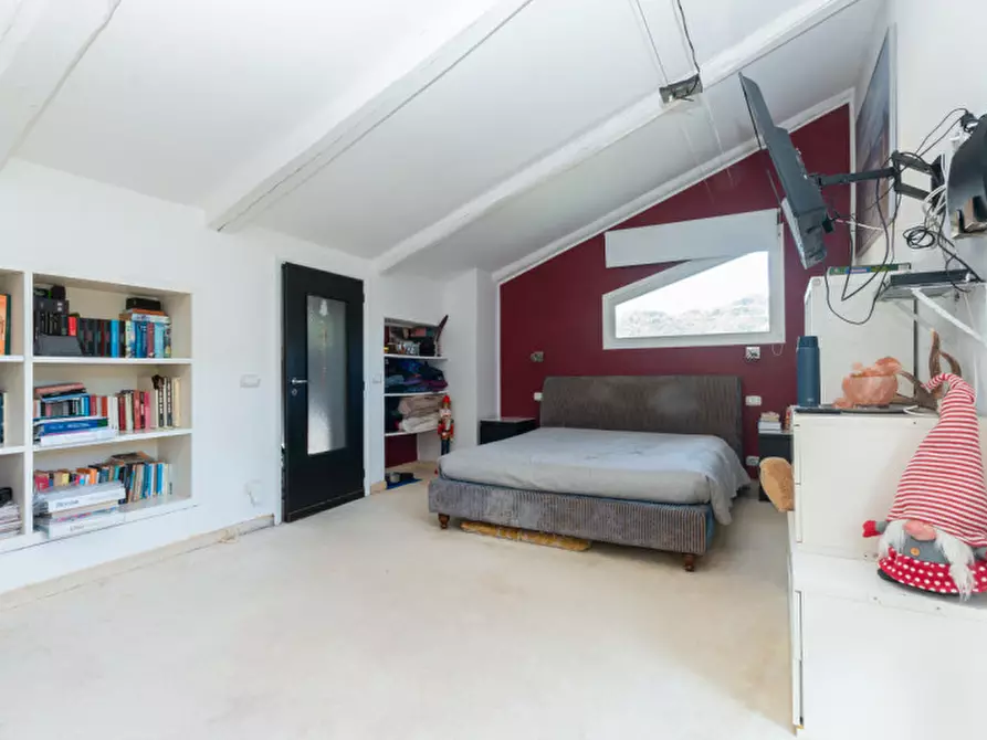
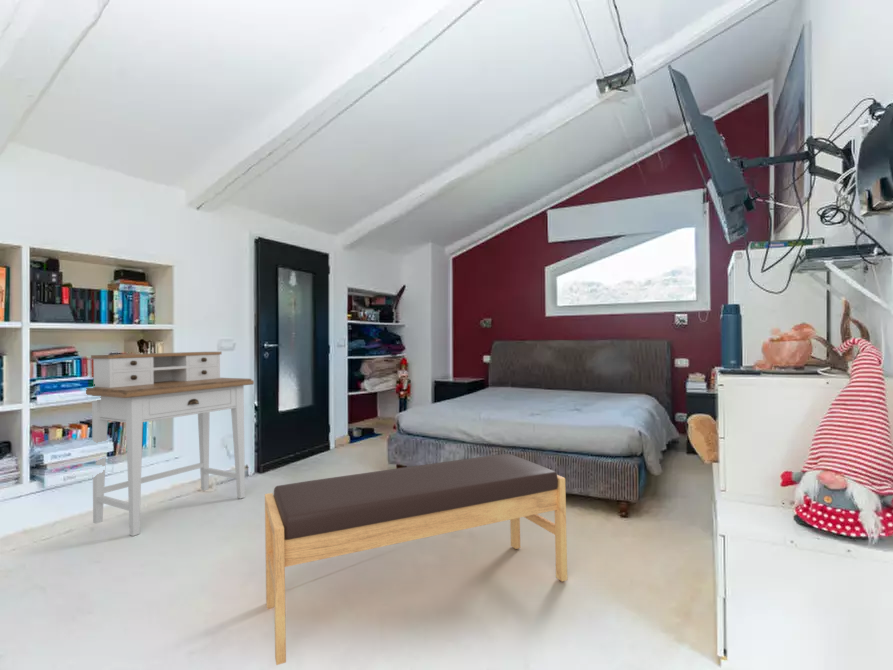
+ bench (421, 534)
+ desk (173, 417)
